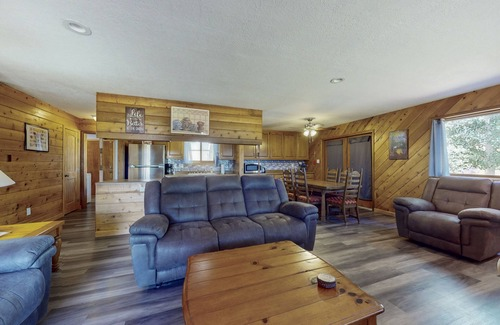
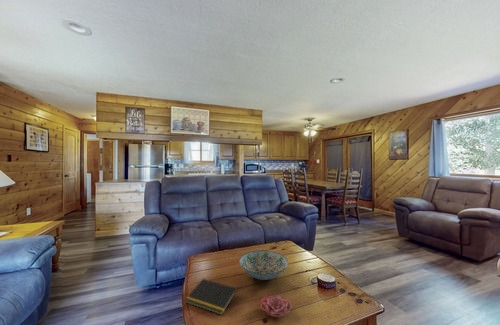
+ flower (275, 306)
+ decorative bowl (263, 268)
+ notepad (211, 295)
